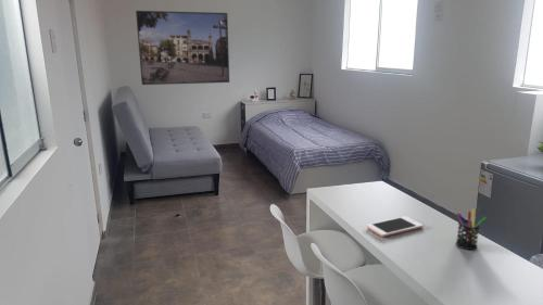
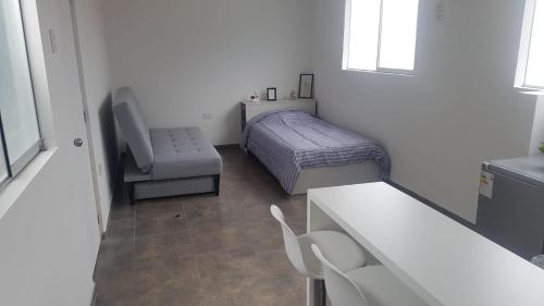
- cell phone (394, 226)
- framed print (185, 48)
- pen holder (470, 228)
